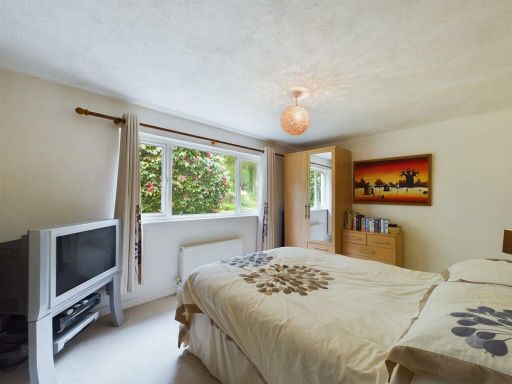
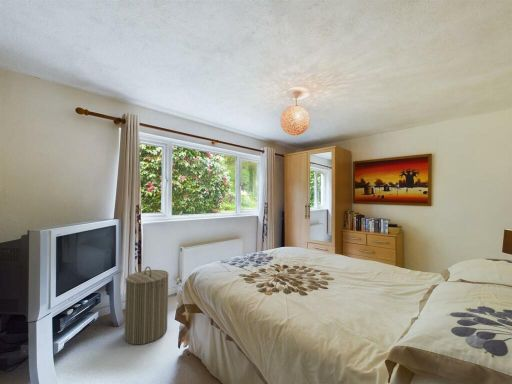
+ laundry hamper (147, 299)
